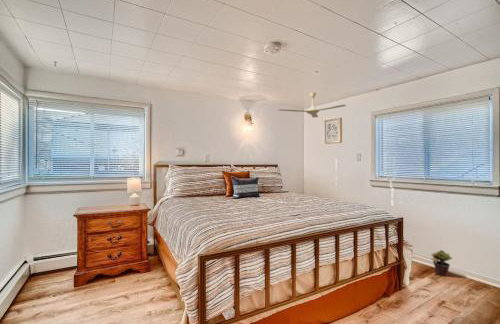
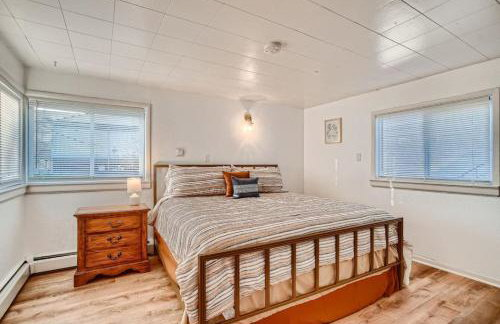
- ceiling fan (311, 106)
- potted plant (441, 261)
